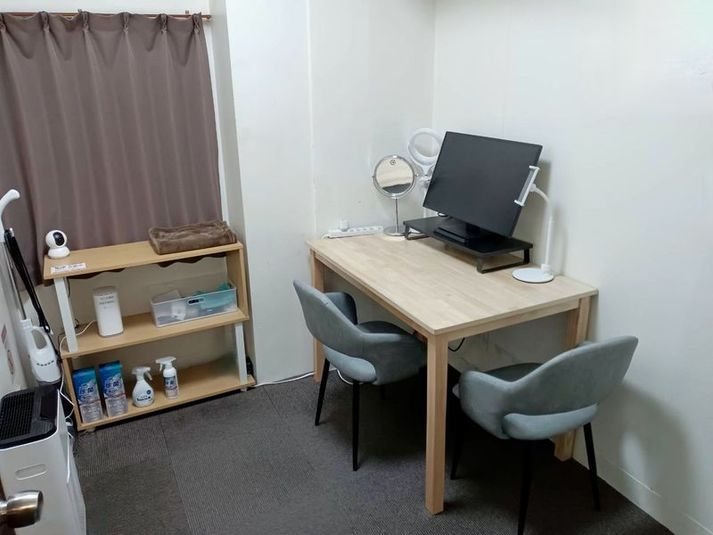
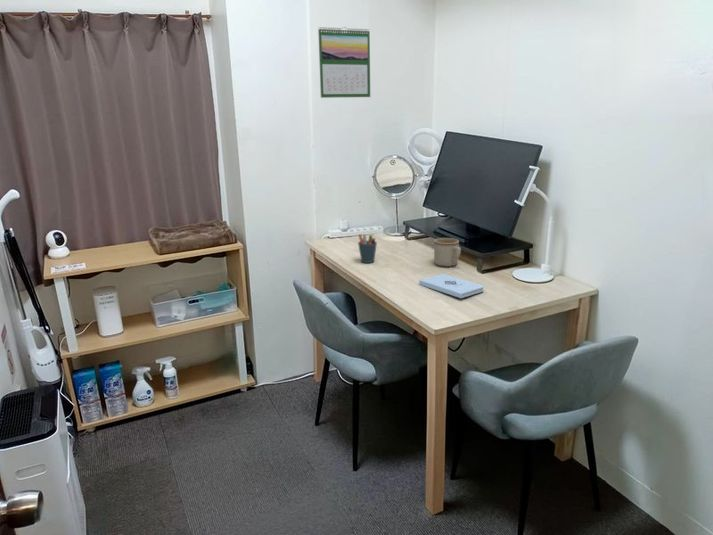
+ mug (448, 253)
+ pen holder (367, 246)
+ calendar (345, 62)
+ notepad (451, 285)
